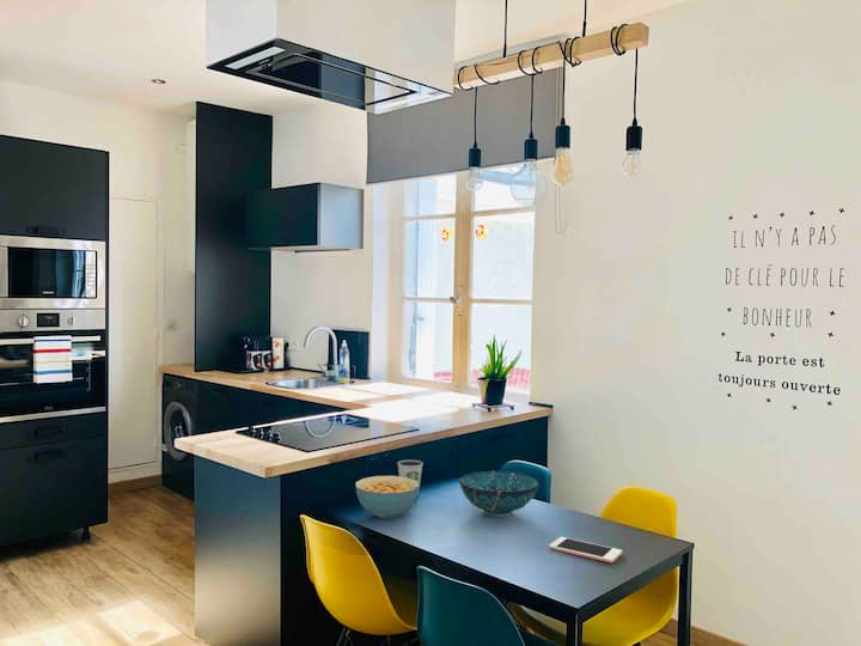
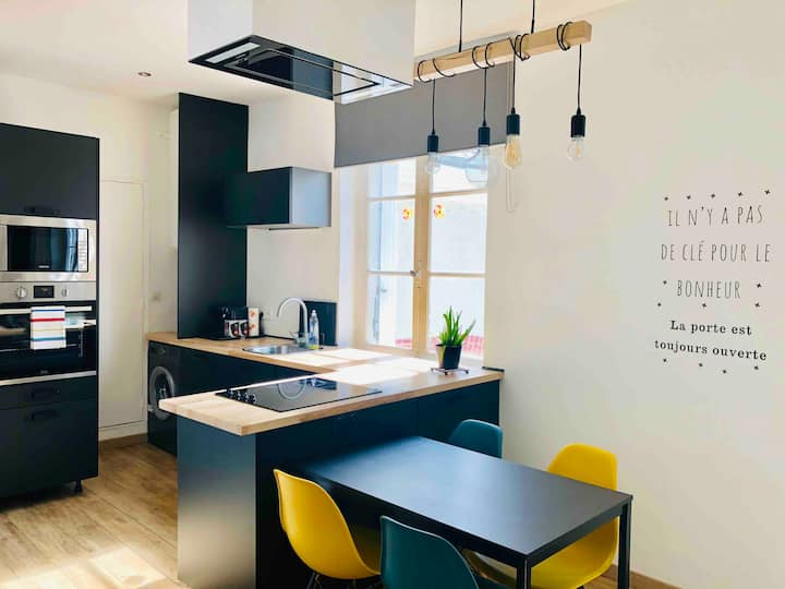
- decorative bowl (497, 496)
- dixie cup (409, 477)
- cereal bowl (386, 499)
- cell phone (585, 549)
